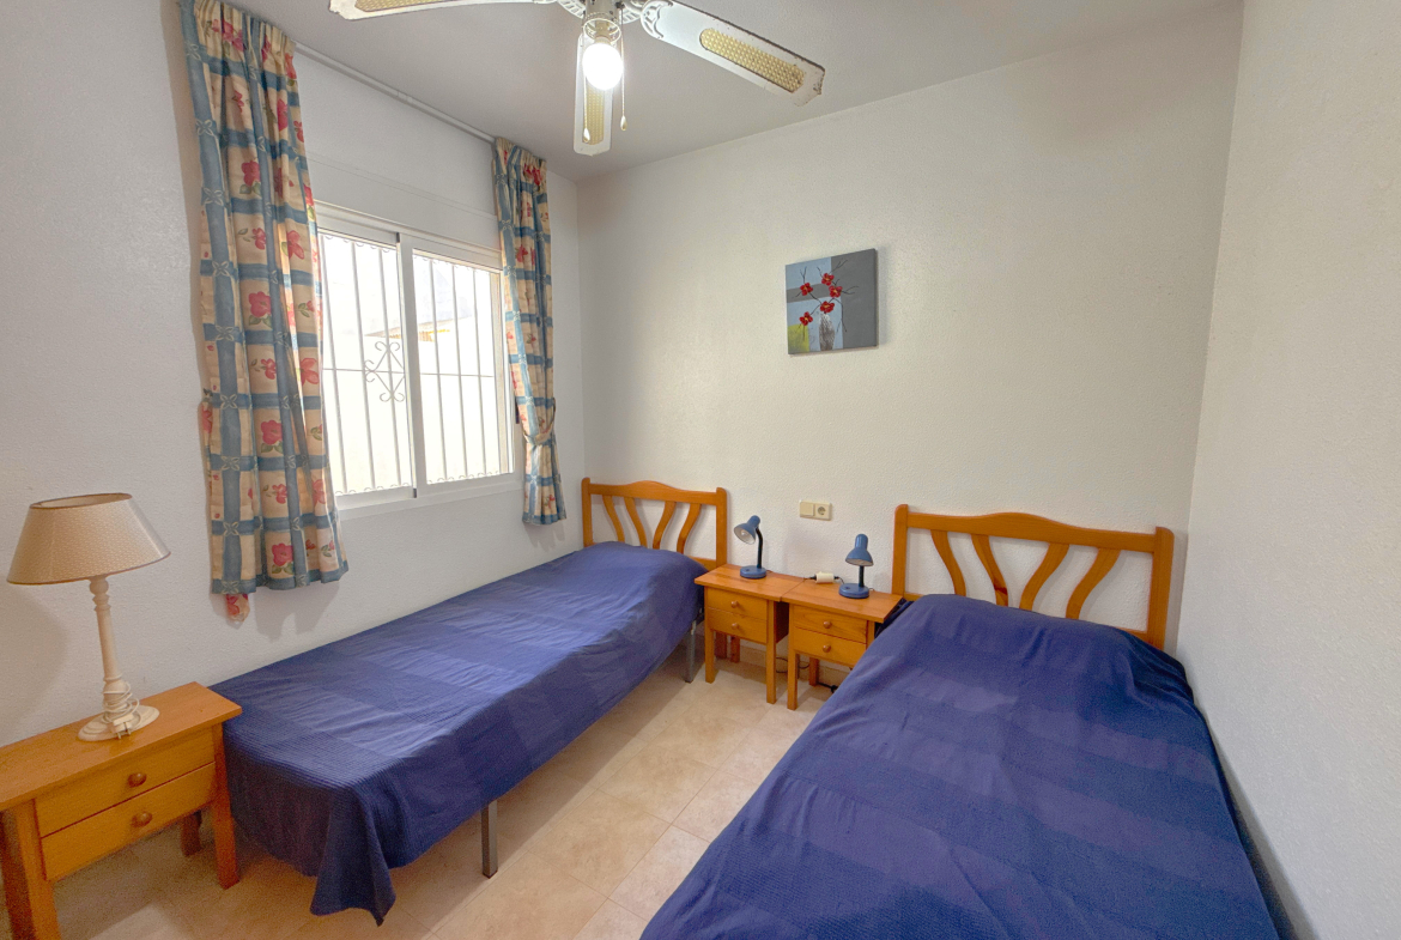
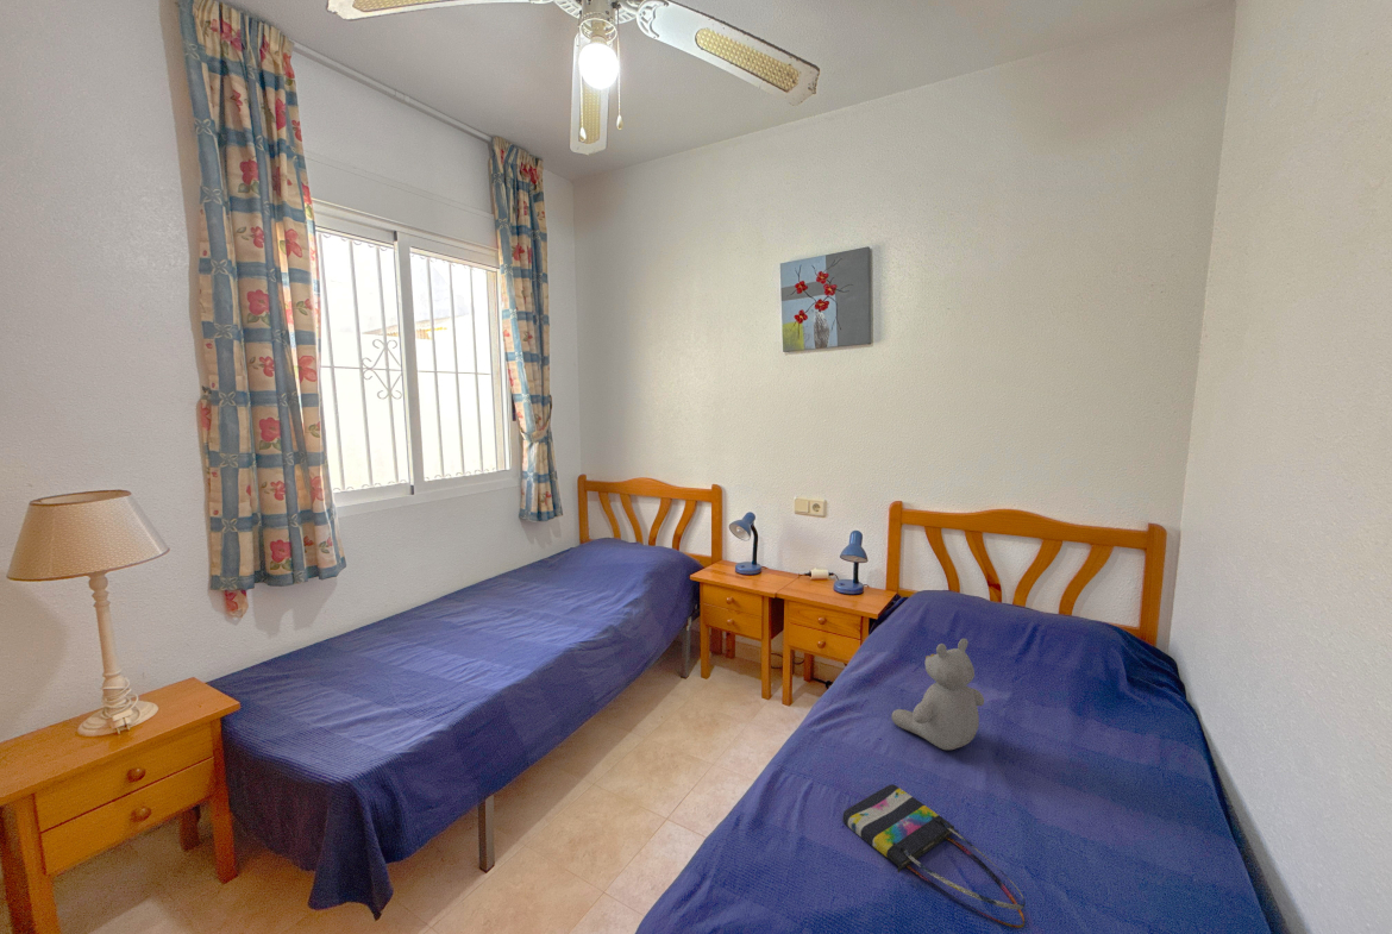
+ teddy bear (936, 685)
+ tote bag (932, 847)
